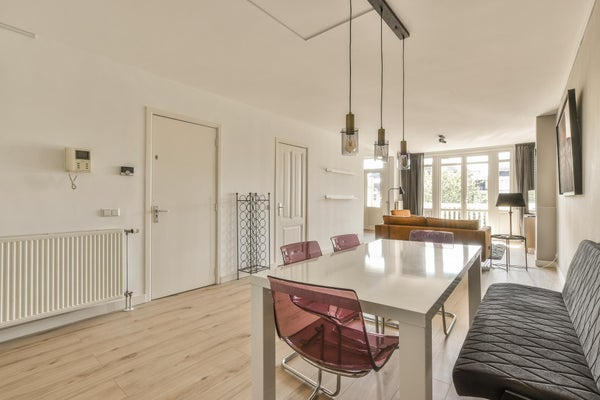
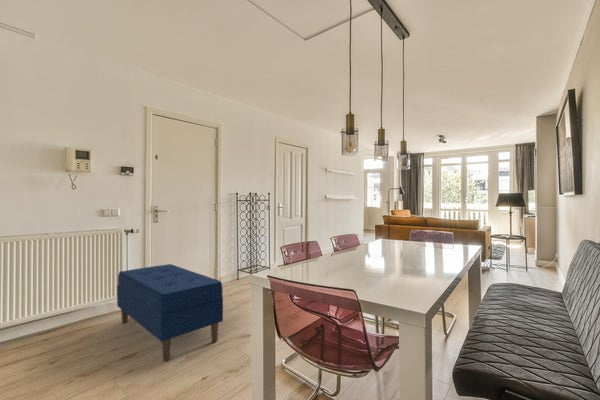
+ bench (166, 303)
